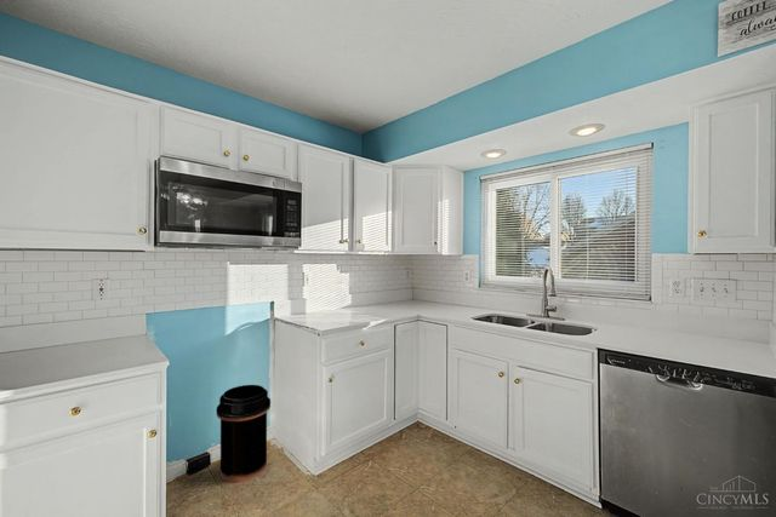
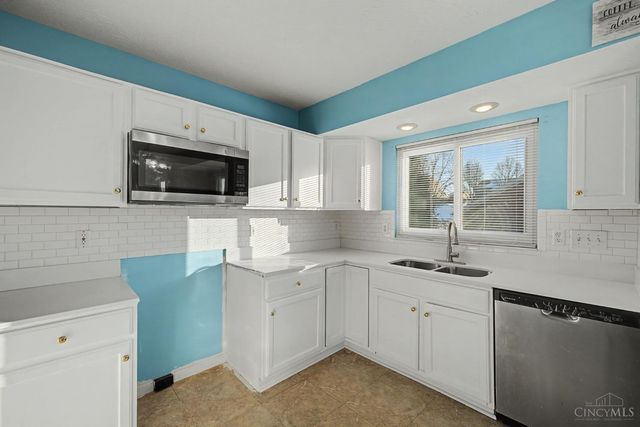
- trash can (244, 430)
